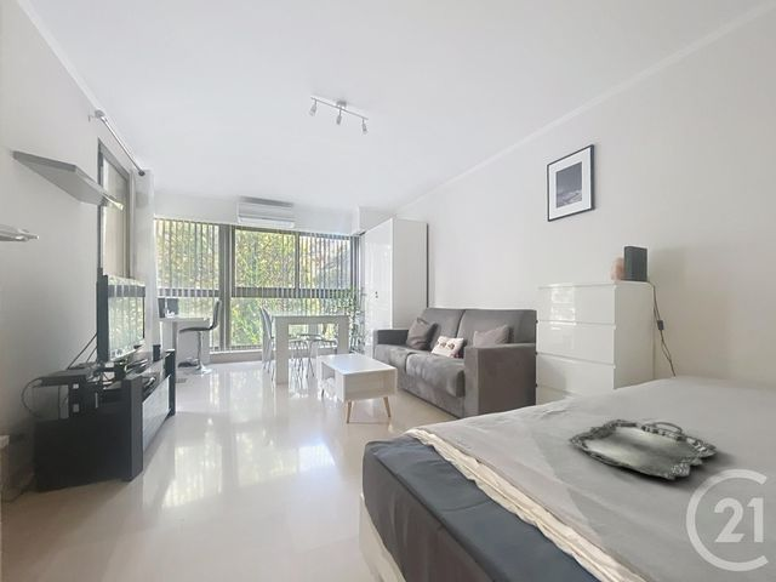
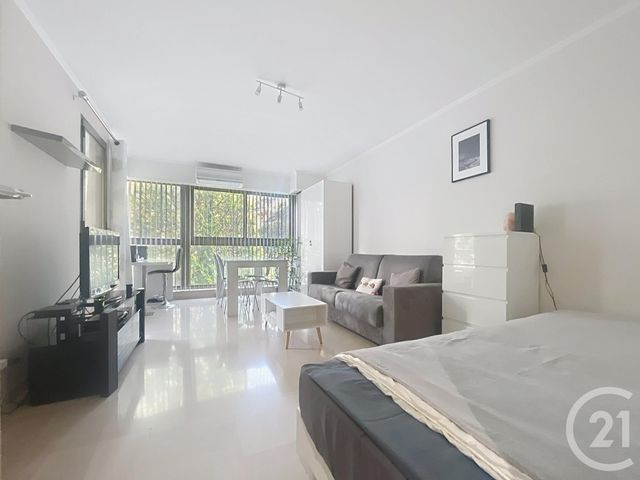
- serving tray (640, 444)
